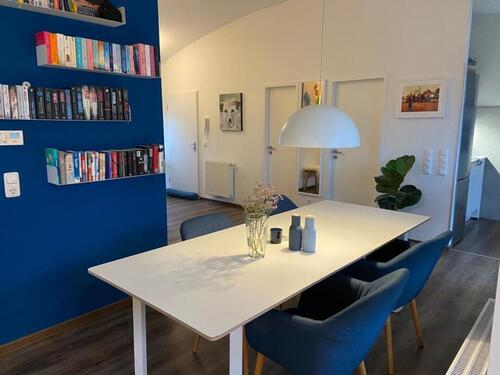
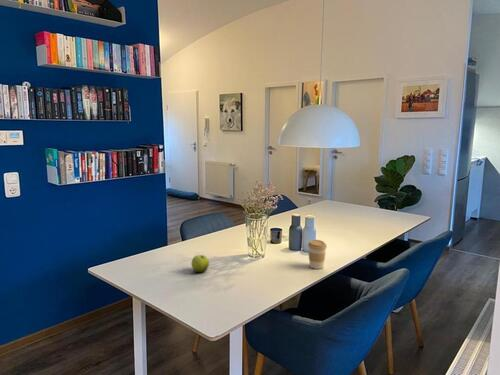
+ fruit (200, 263)
+ coffee cup (316, 254)
